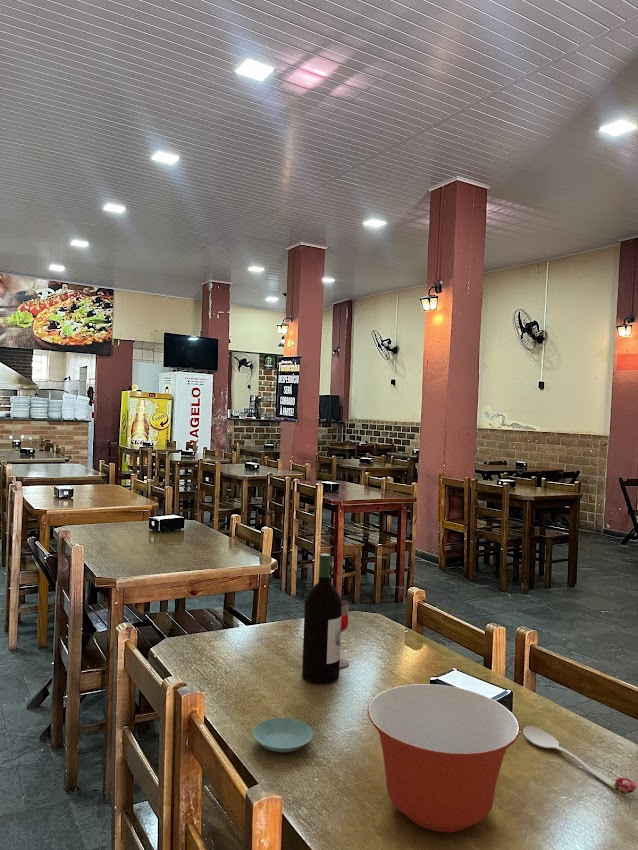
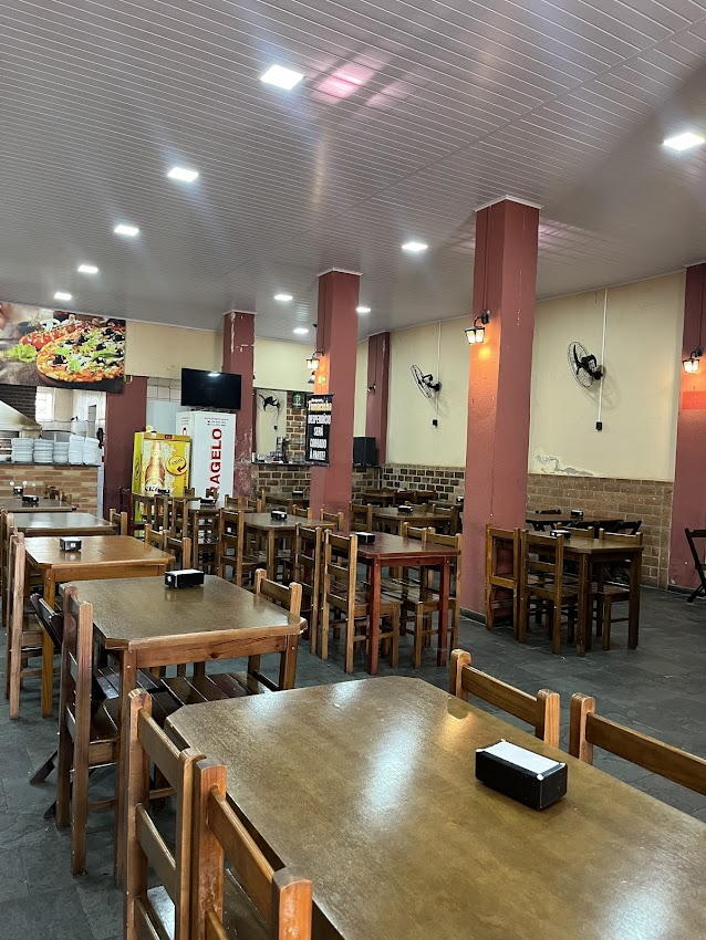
- mixing bowl (440, 761)
- saucer (282, 737)
- wine bottle (328, 610)
- spoon (575, 757)
